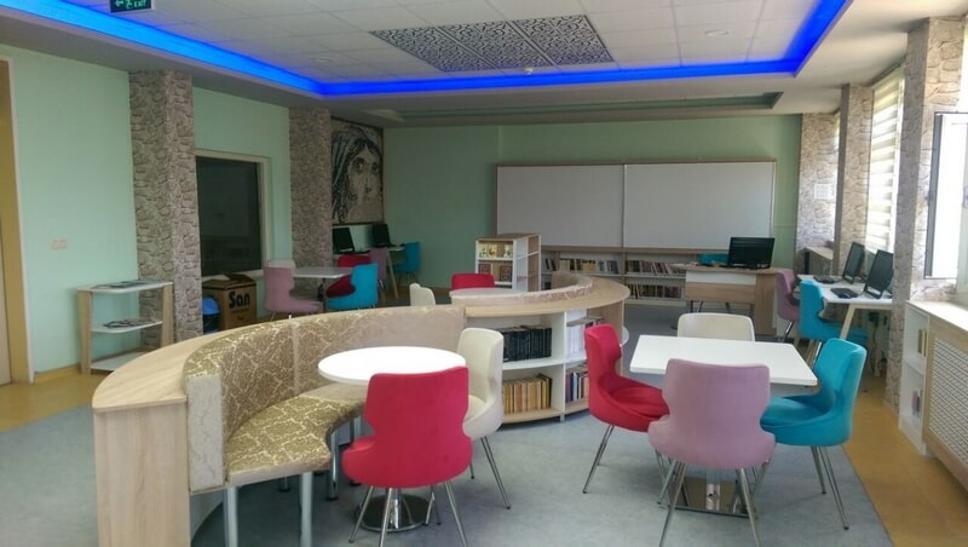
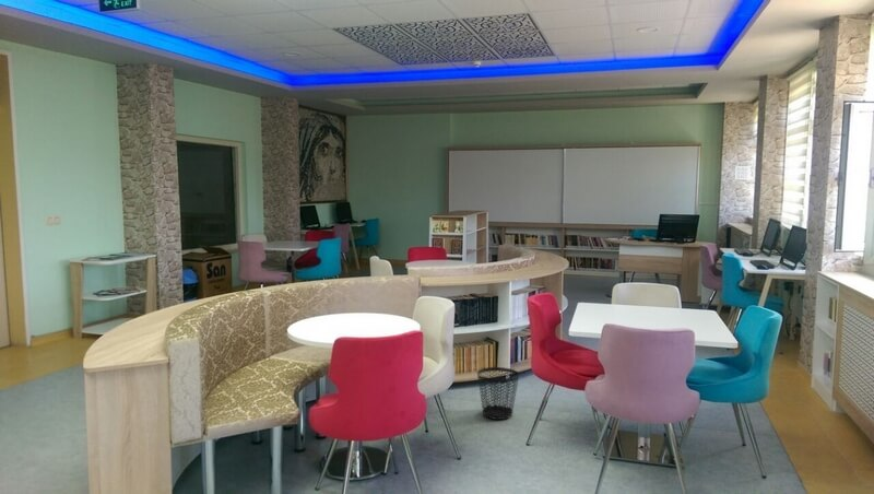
+ wastebasket (497, 393)
